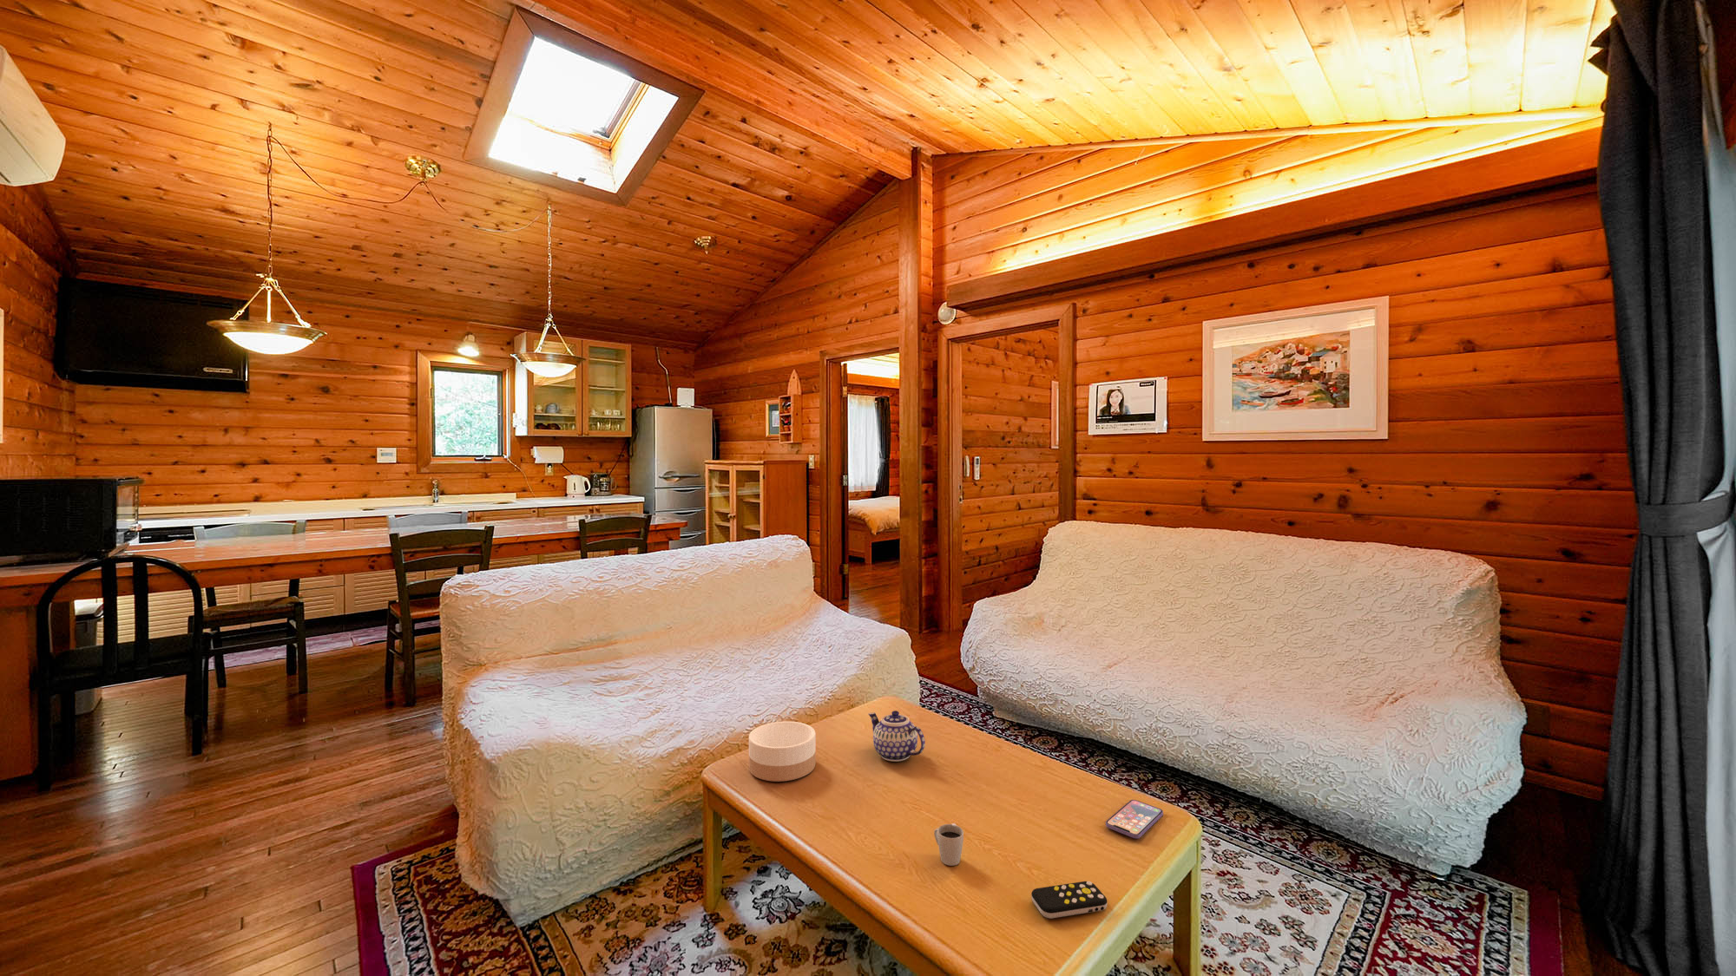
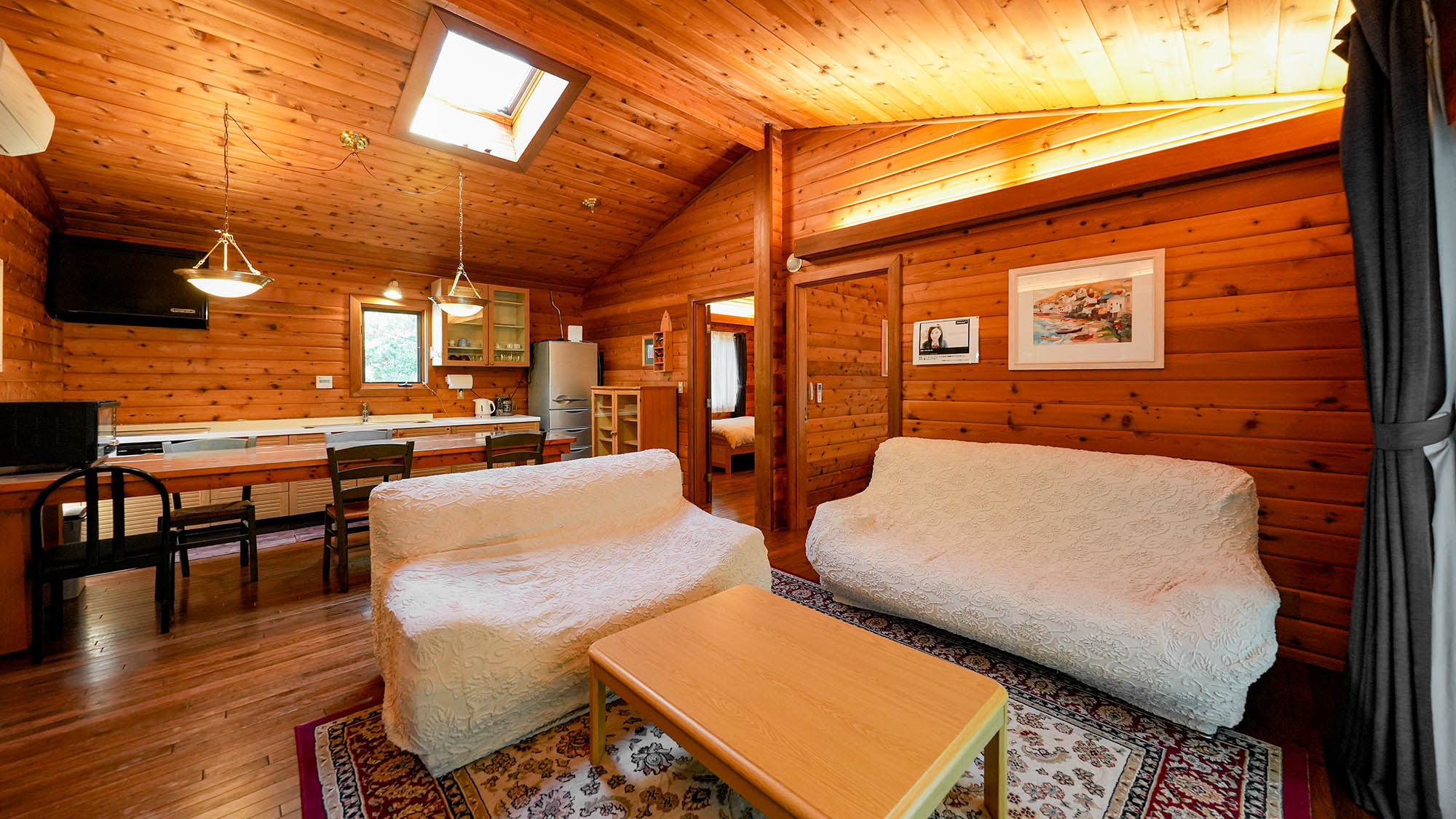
- smartphone (1134, 818)
- teapot (895, 733)
- remote control (1068, 897)
- bowl (782, 750)
- cup (947, 833)
